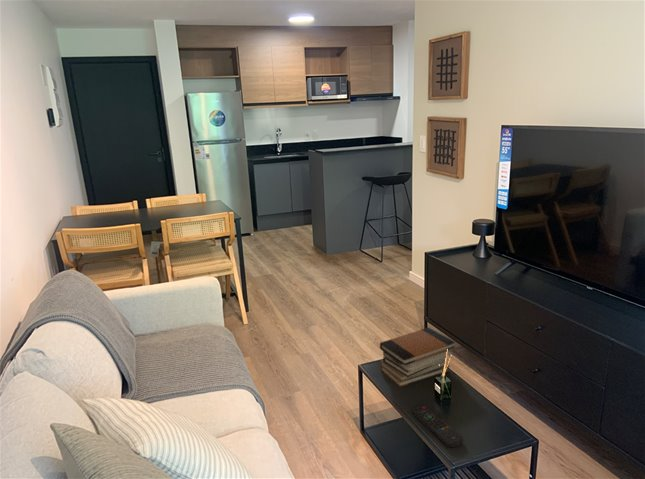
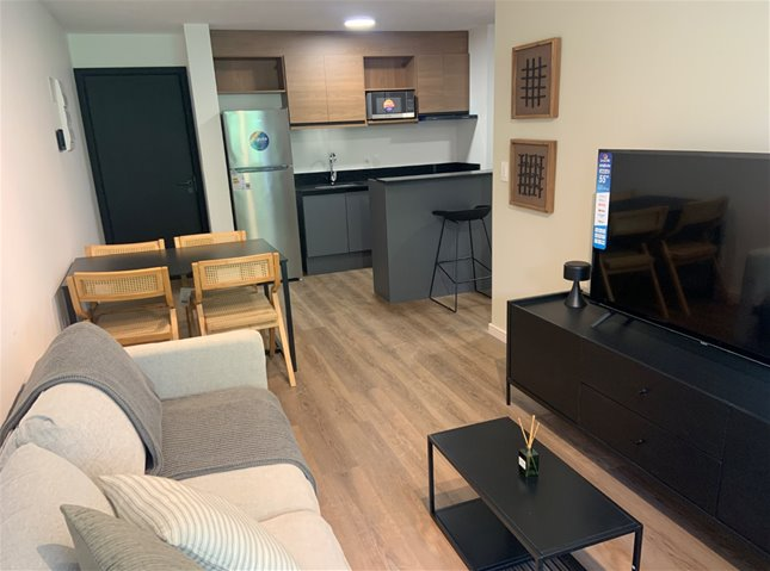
- book stack (416, 356)
- remote control (436, 424)
